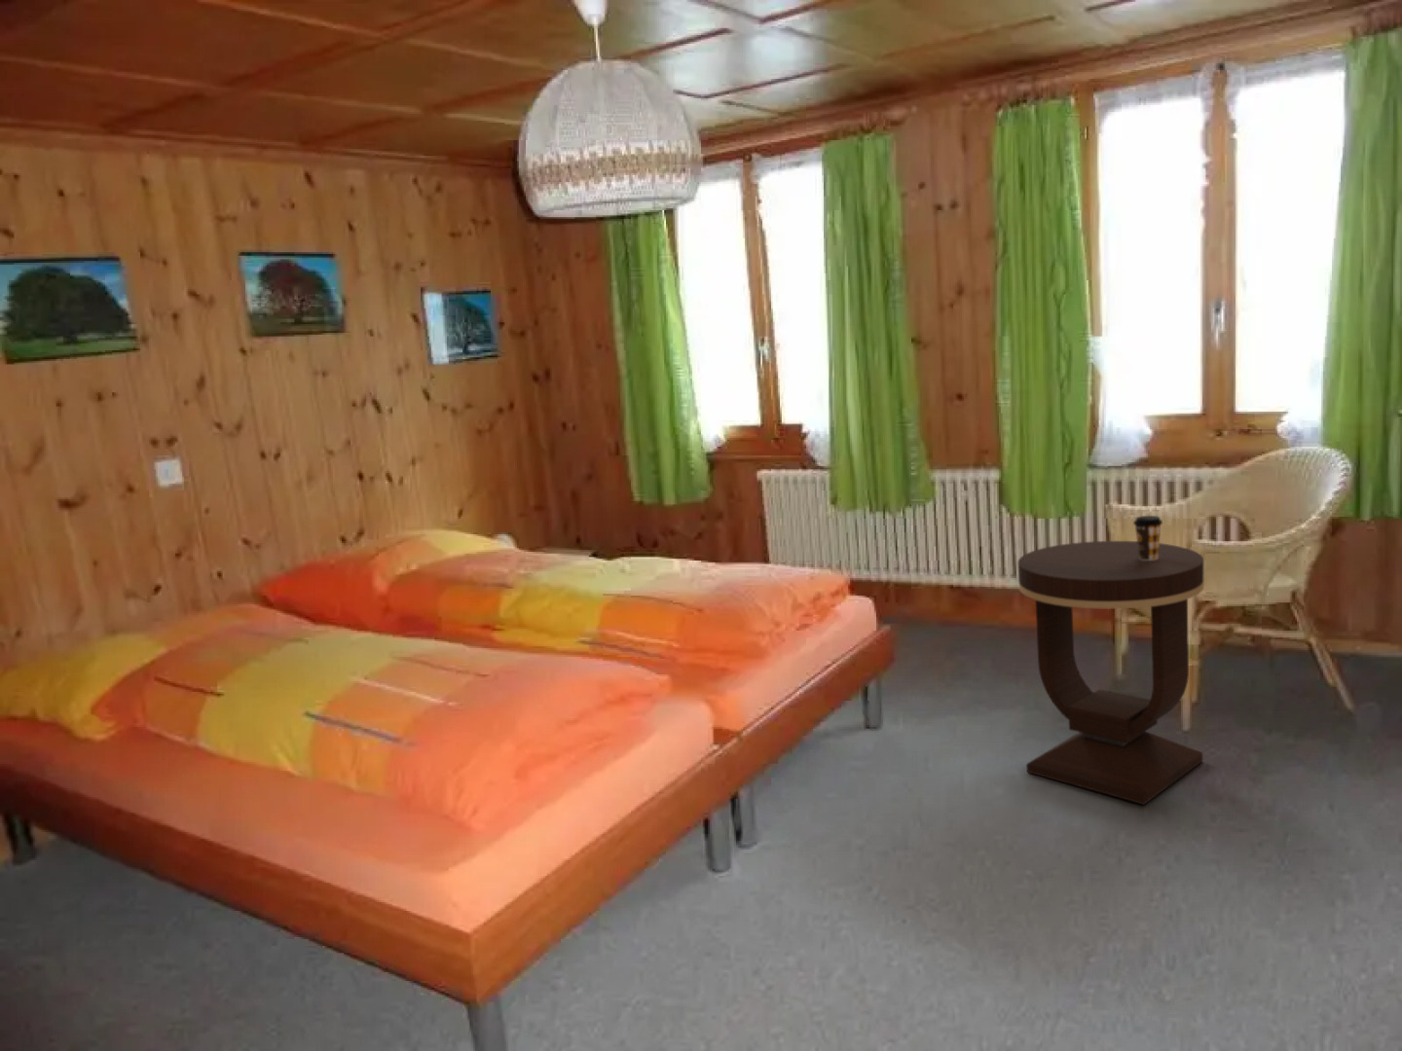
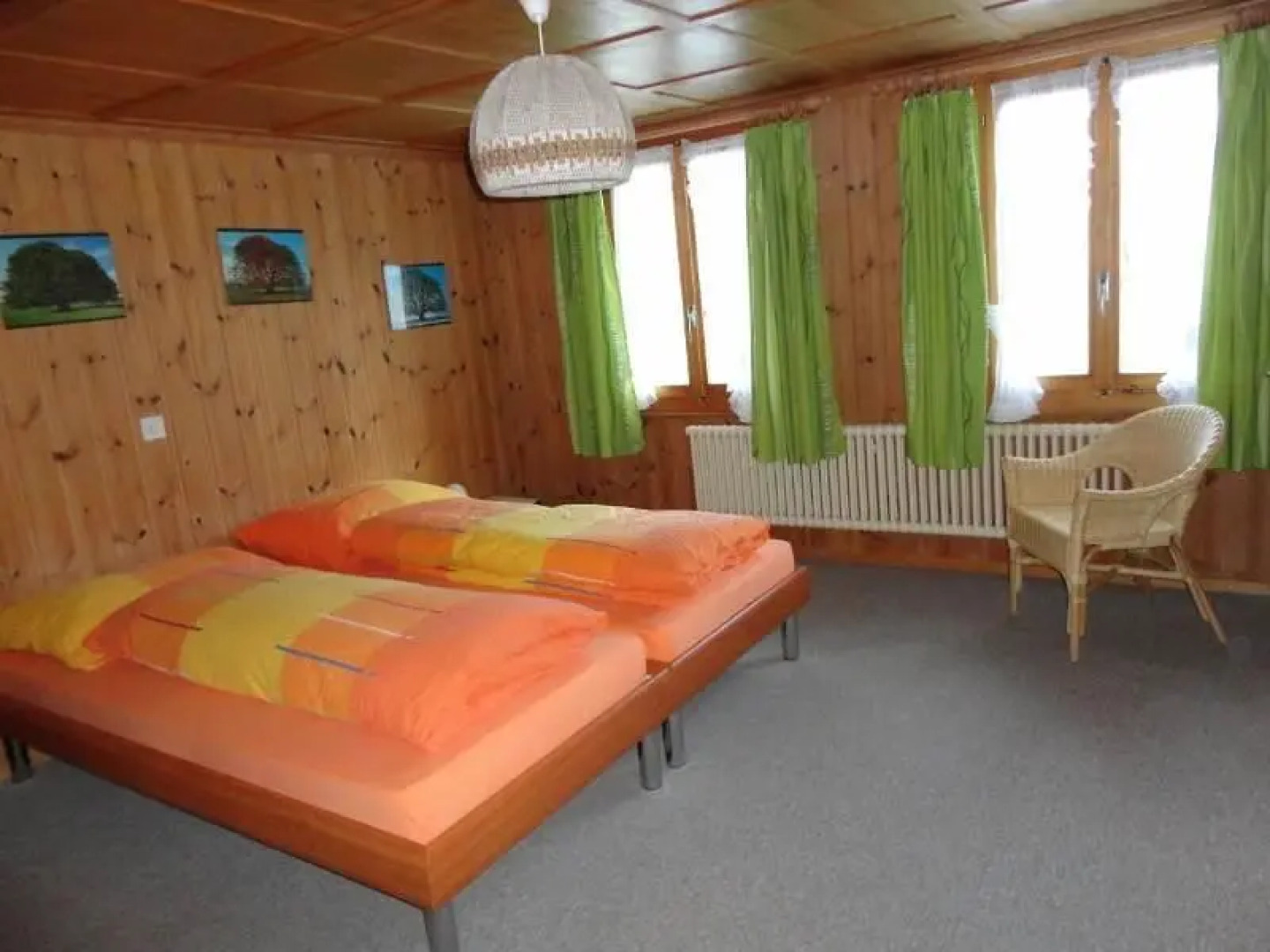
- coffee cup (1148, 538)
- side table (1104, 690)
